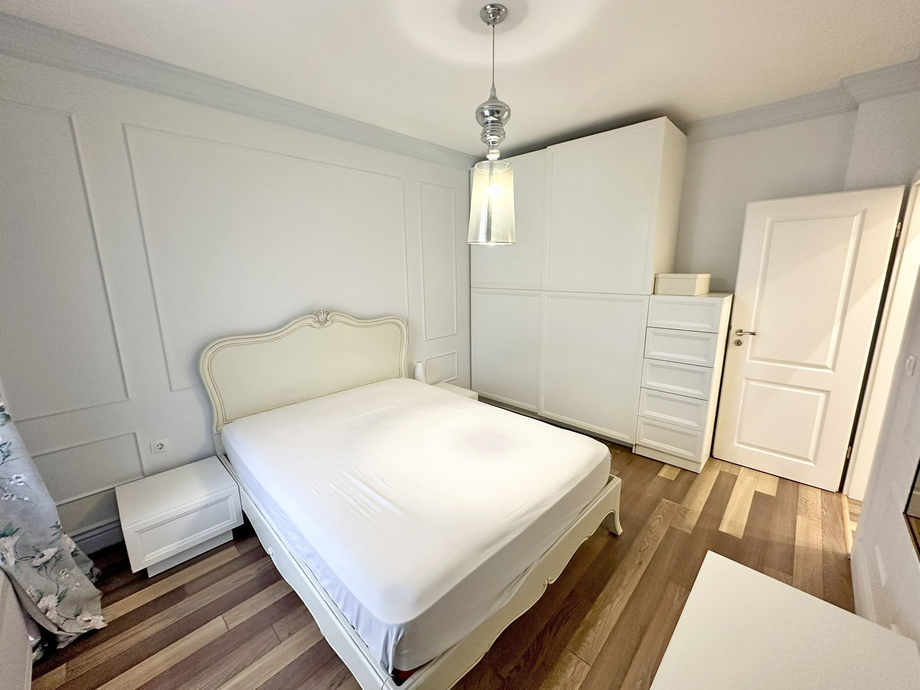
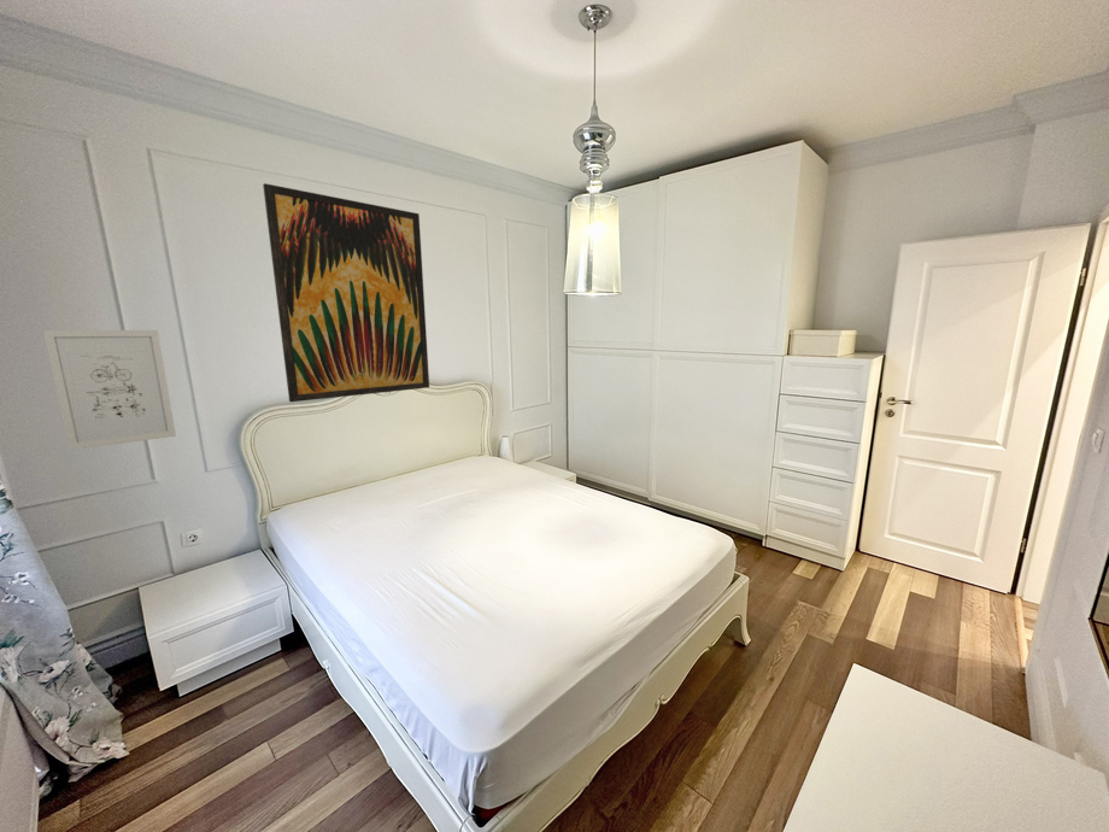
+ wall art (115, 387)
+ wall art (358, 300)
